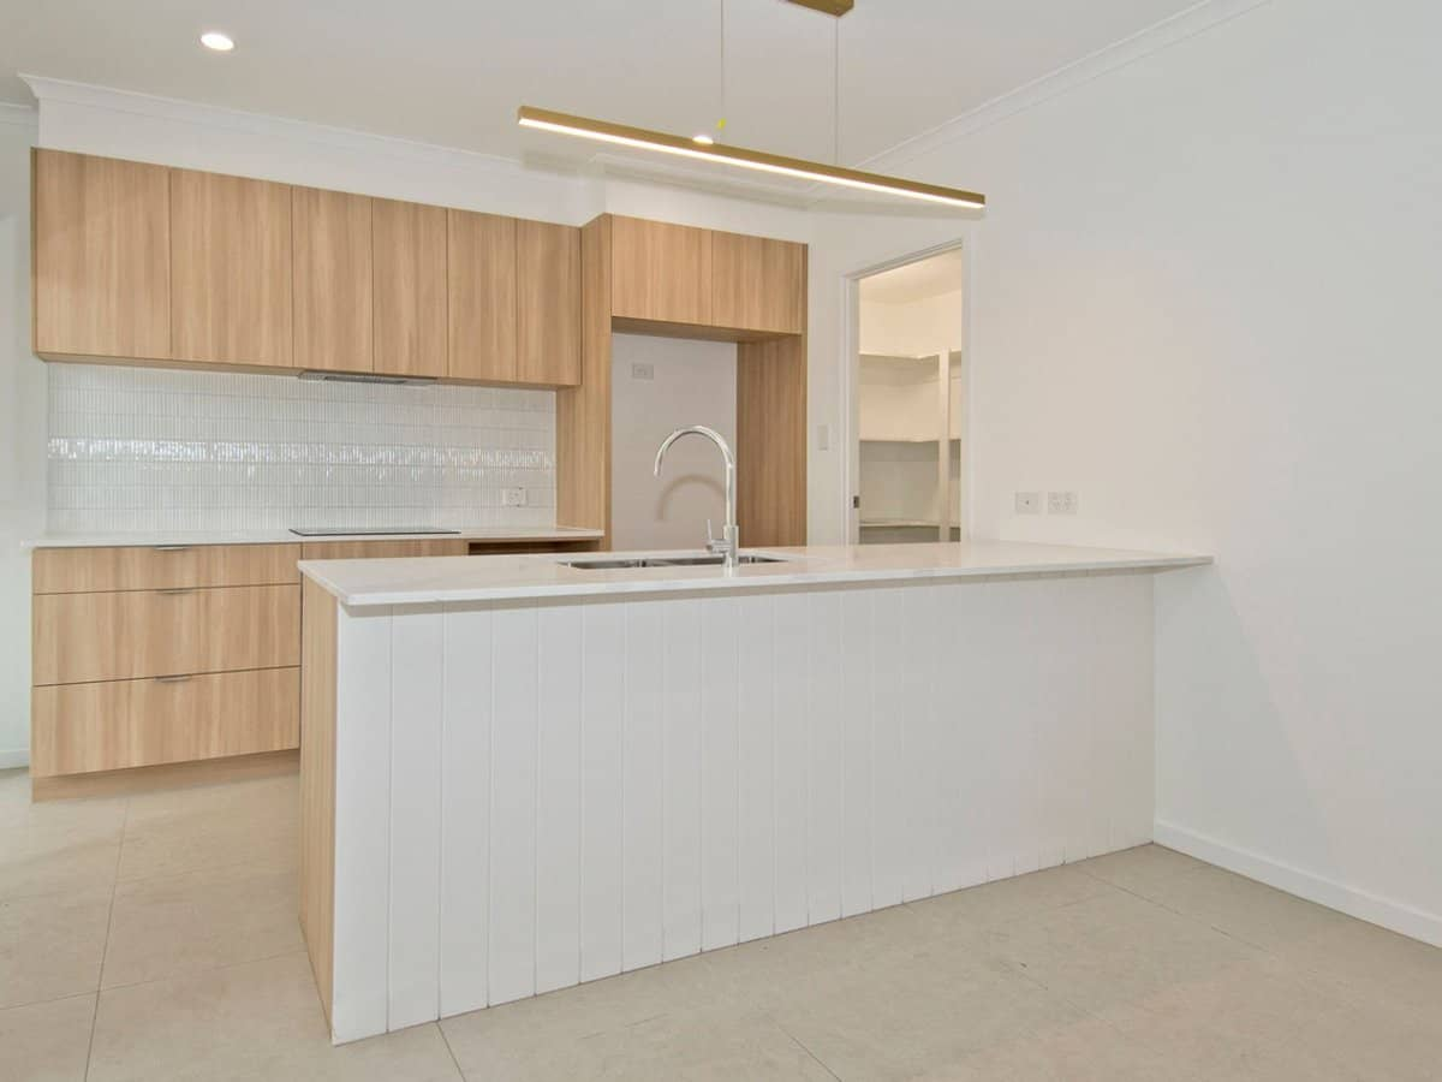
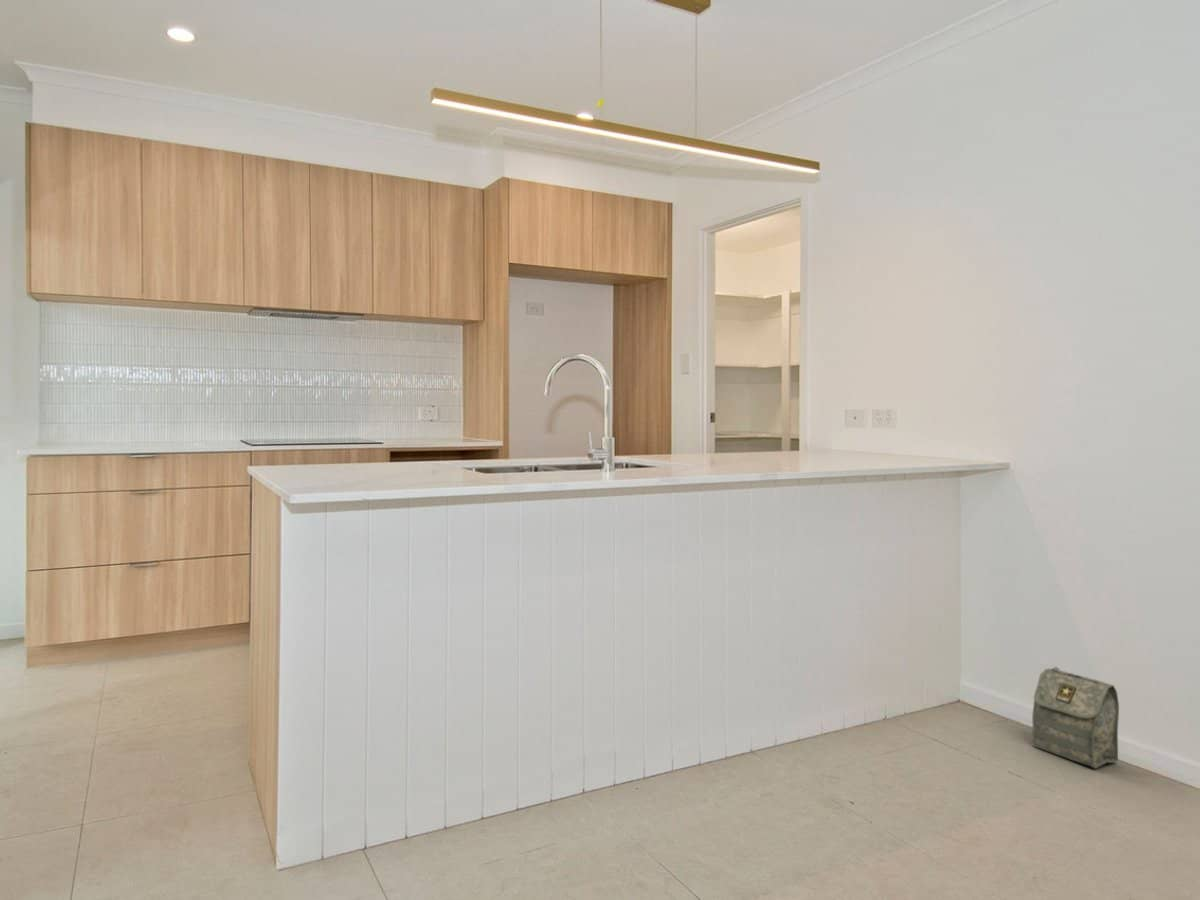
+ bag (1074, 714)
